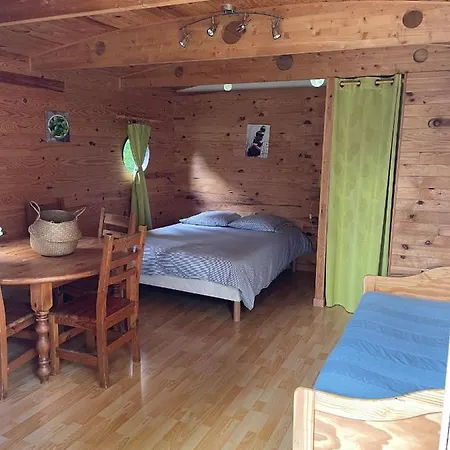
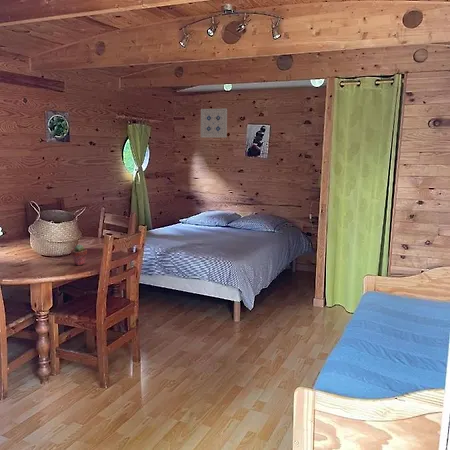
+ potted succulent (79, 254)
+ wall art (213, 123)
